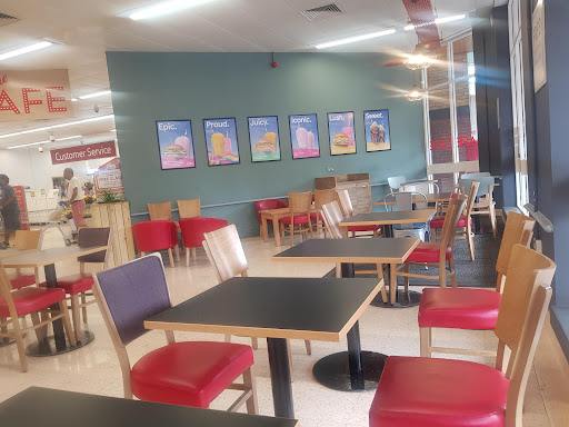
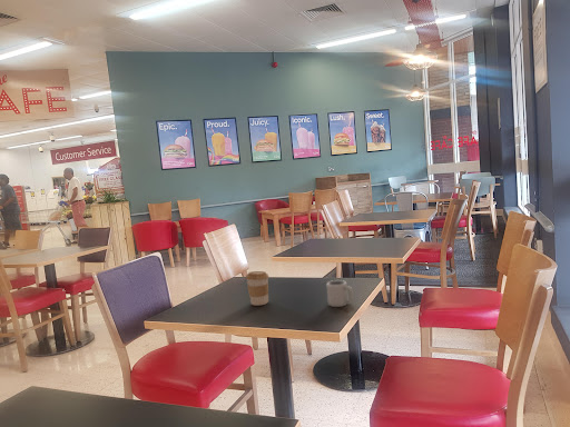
+ coffee cup (258, 287)
+ cup (340, 294)
